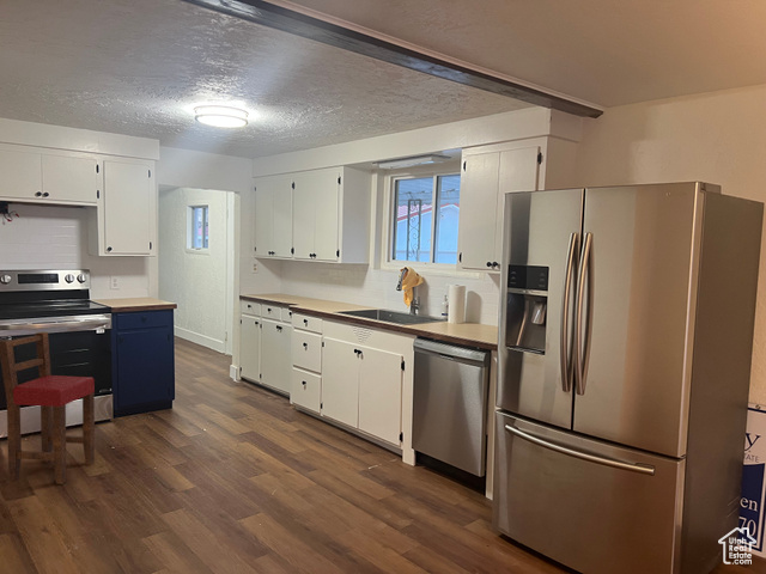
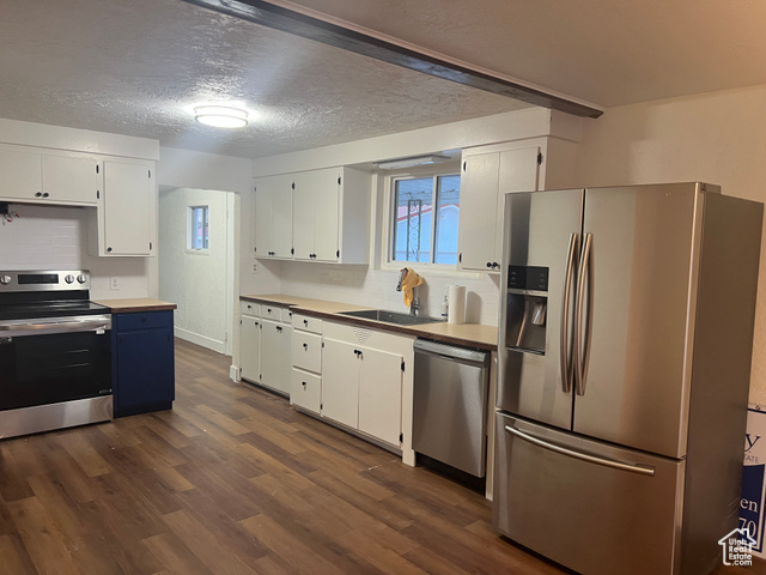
- chair (49, 404)
